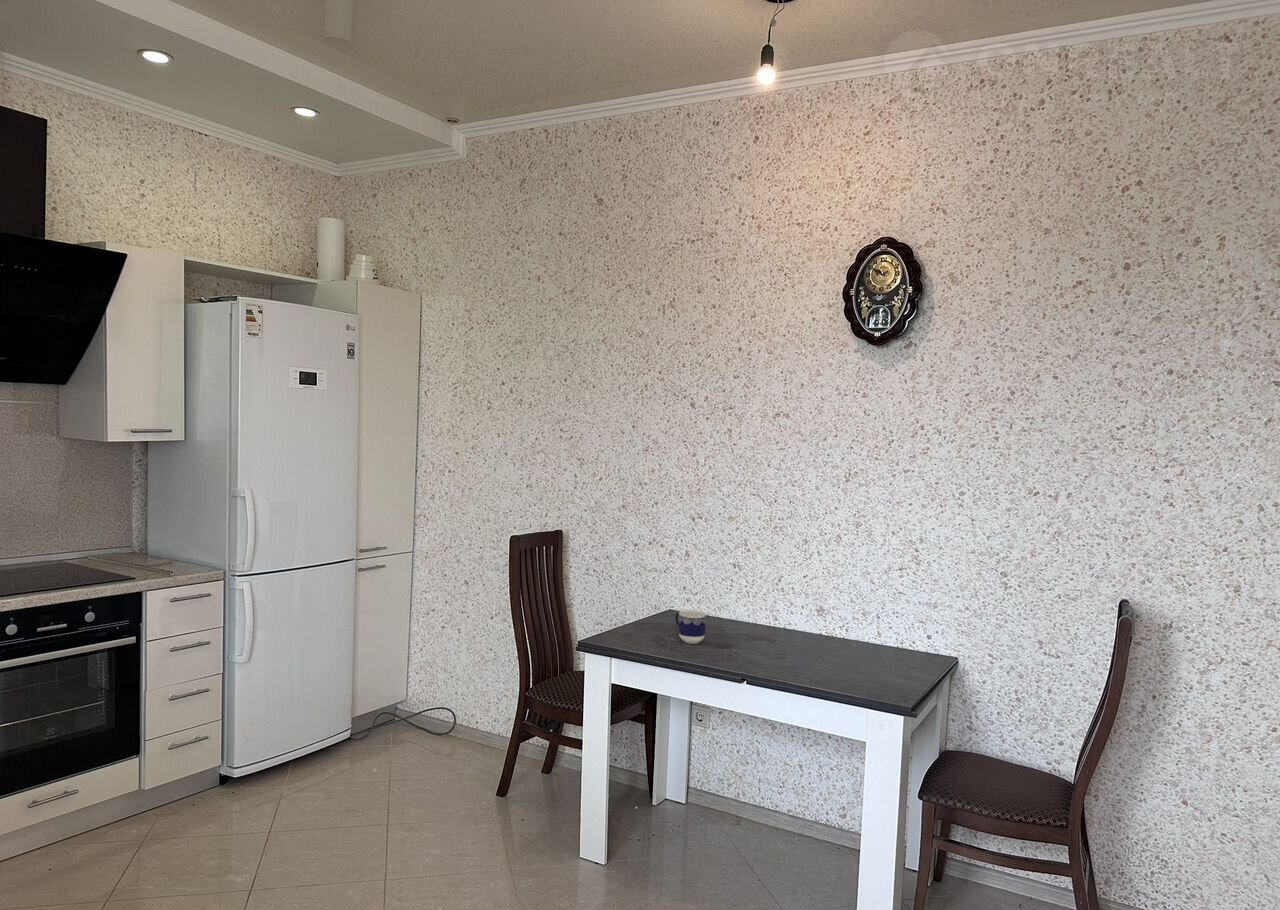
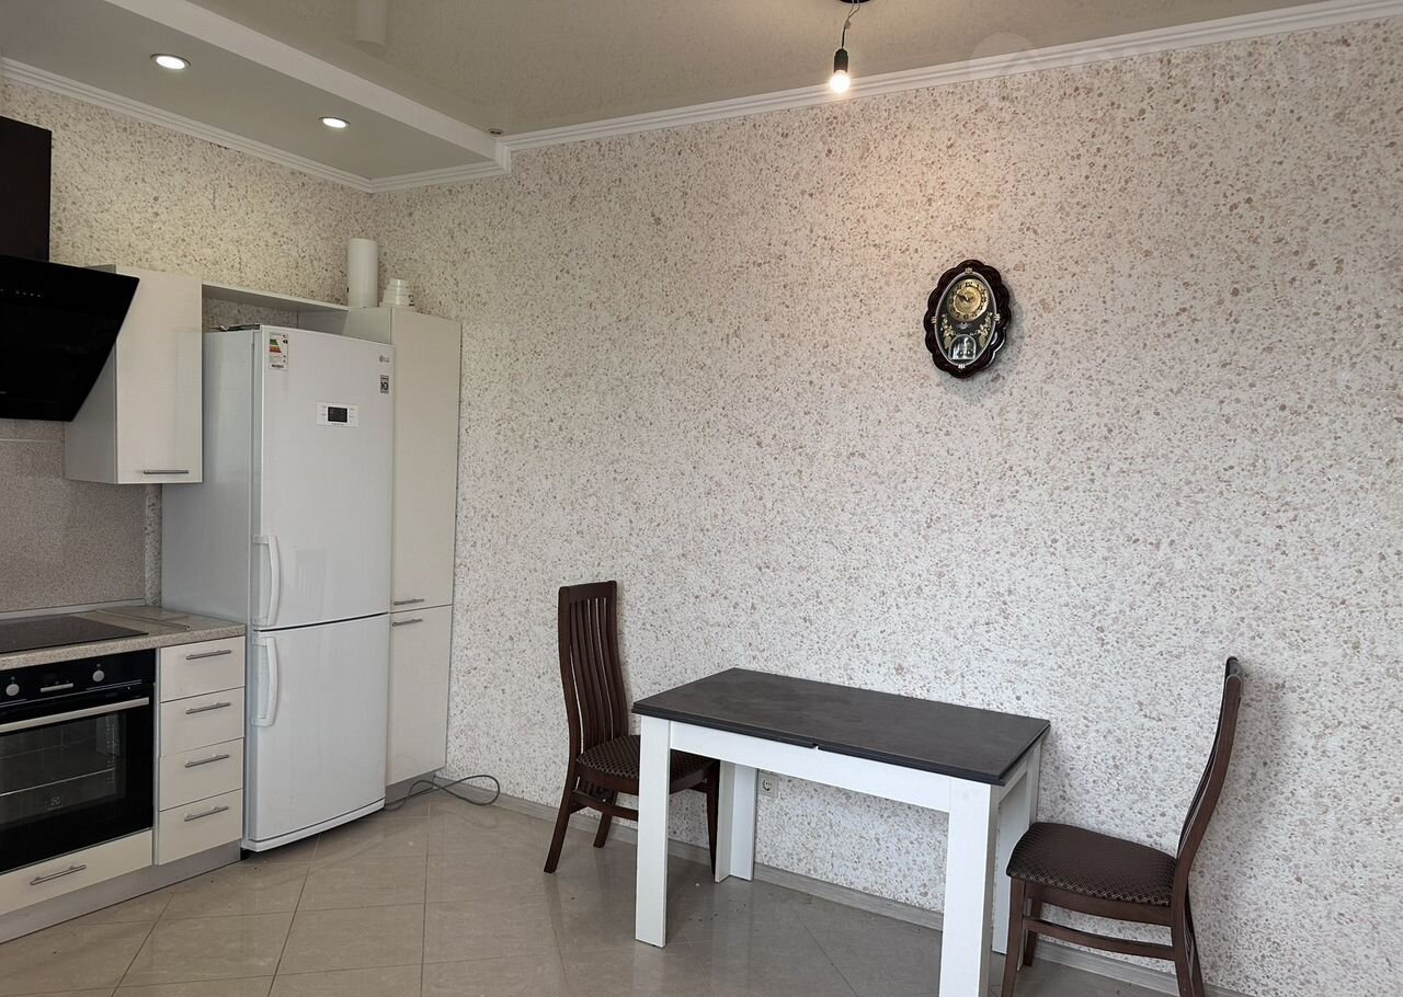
- cup (689, 626)
